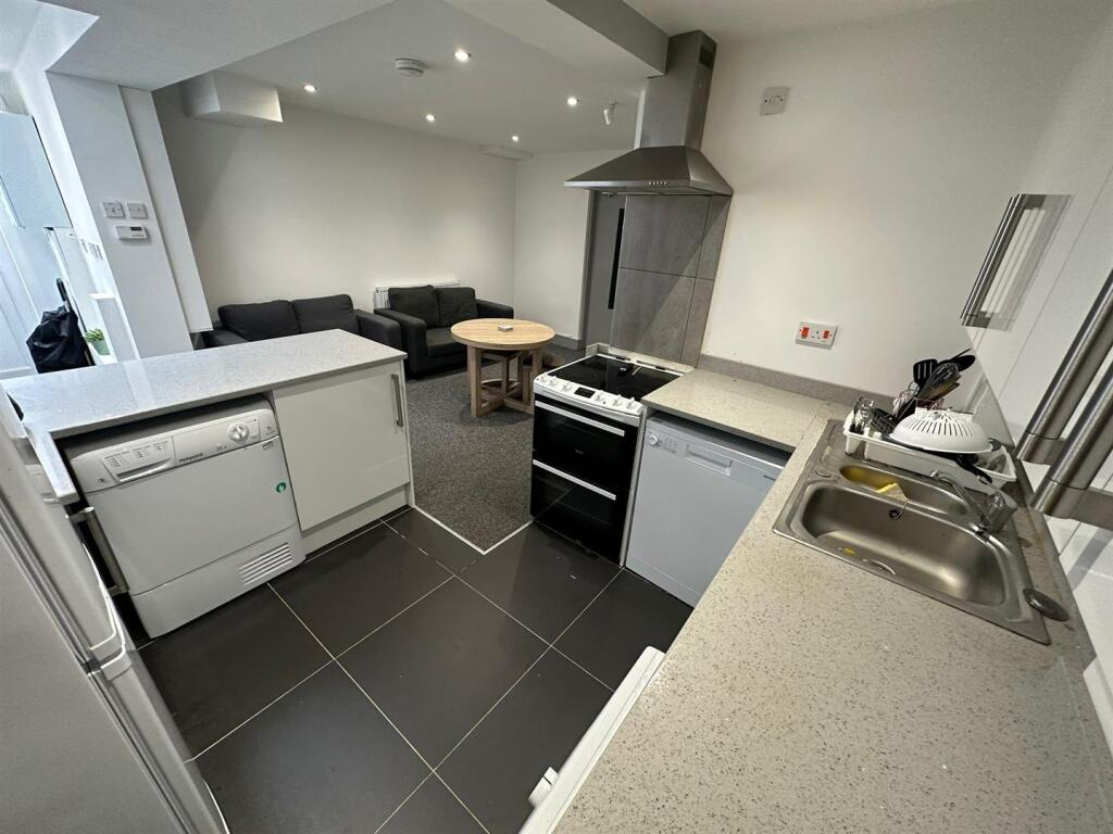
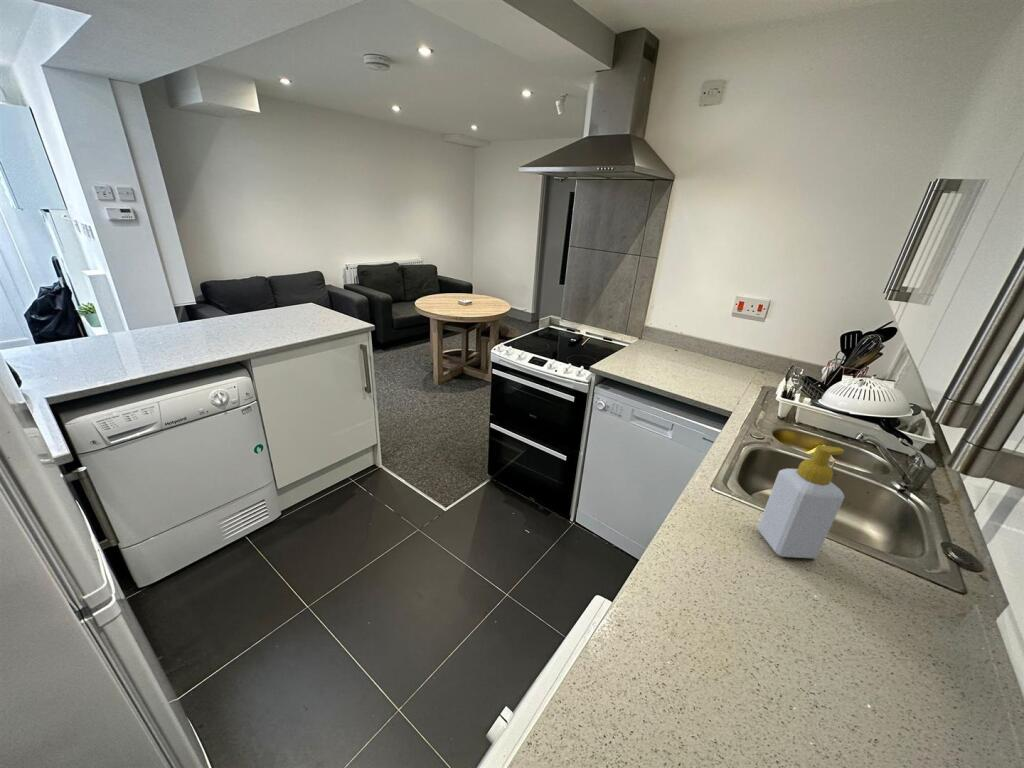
+ soap bottle (803, 498)
